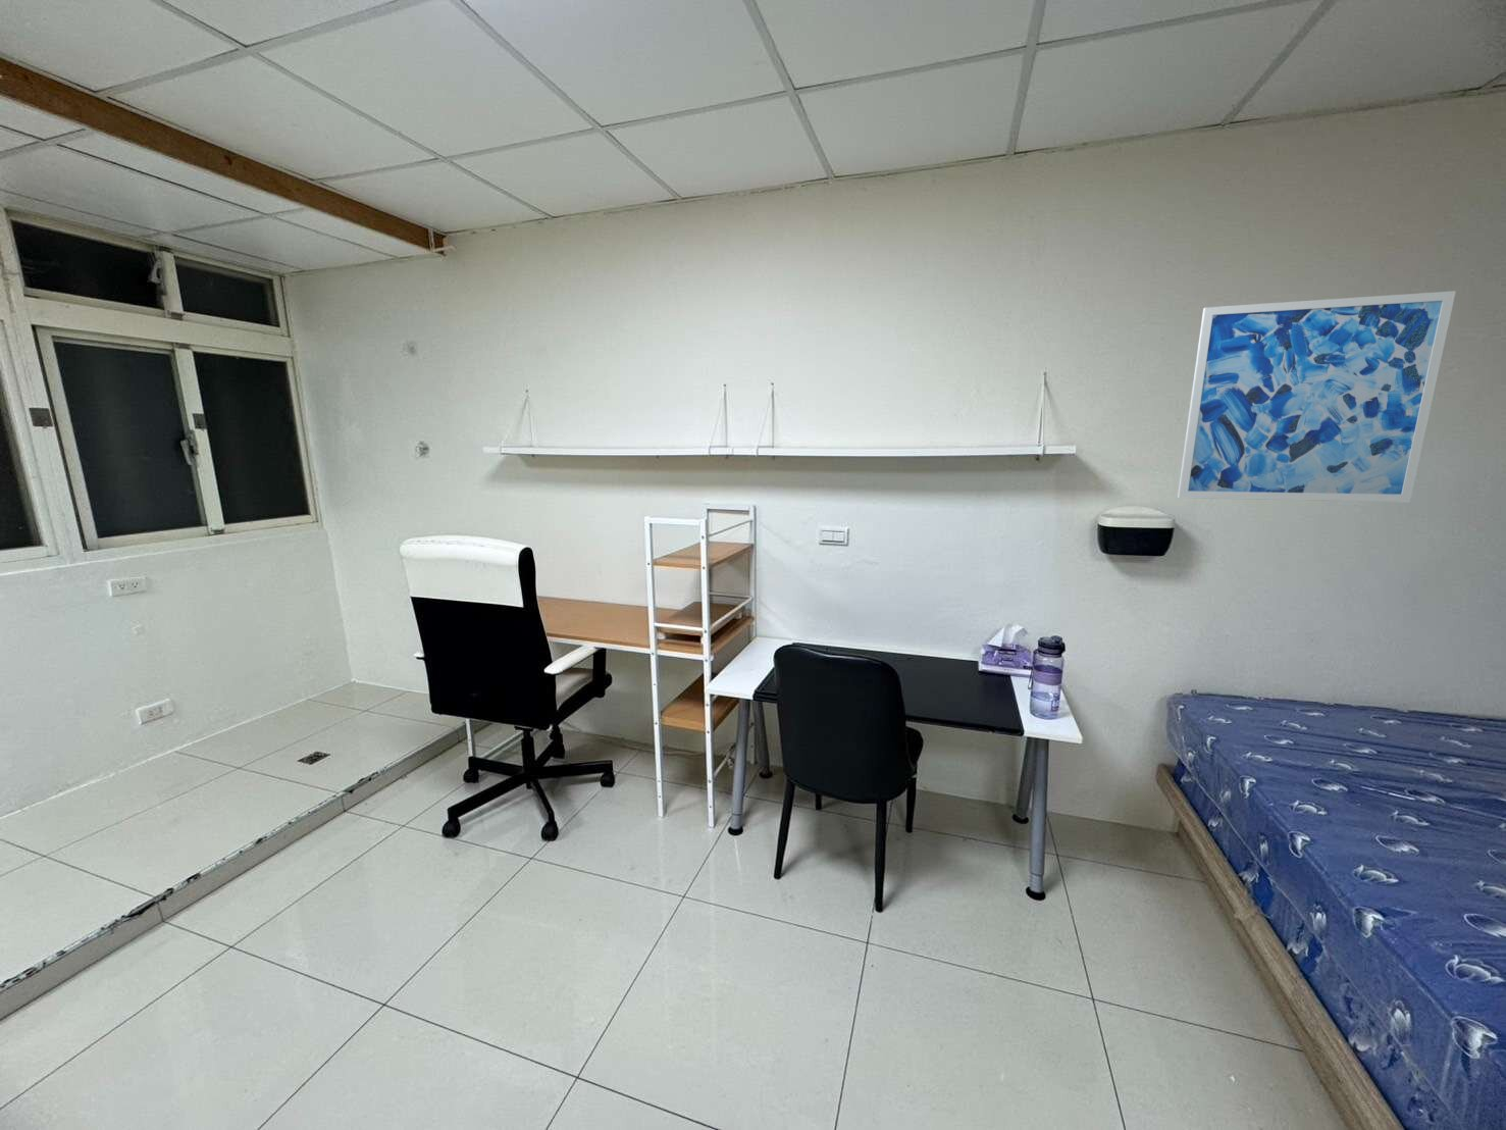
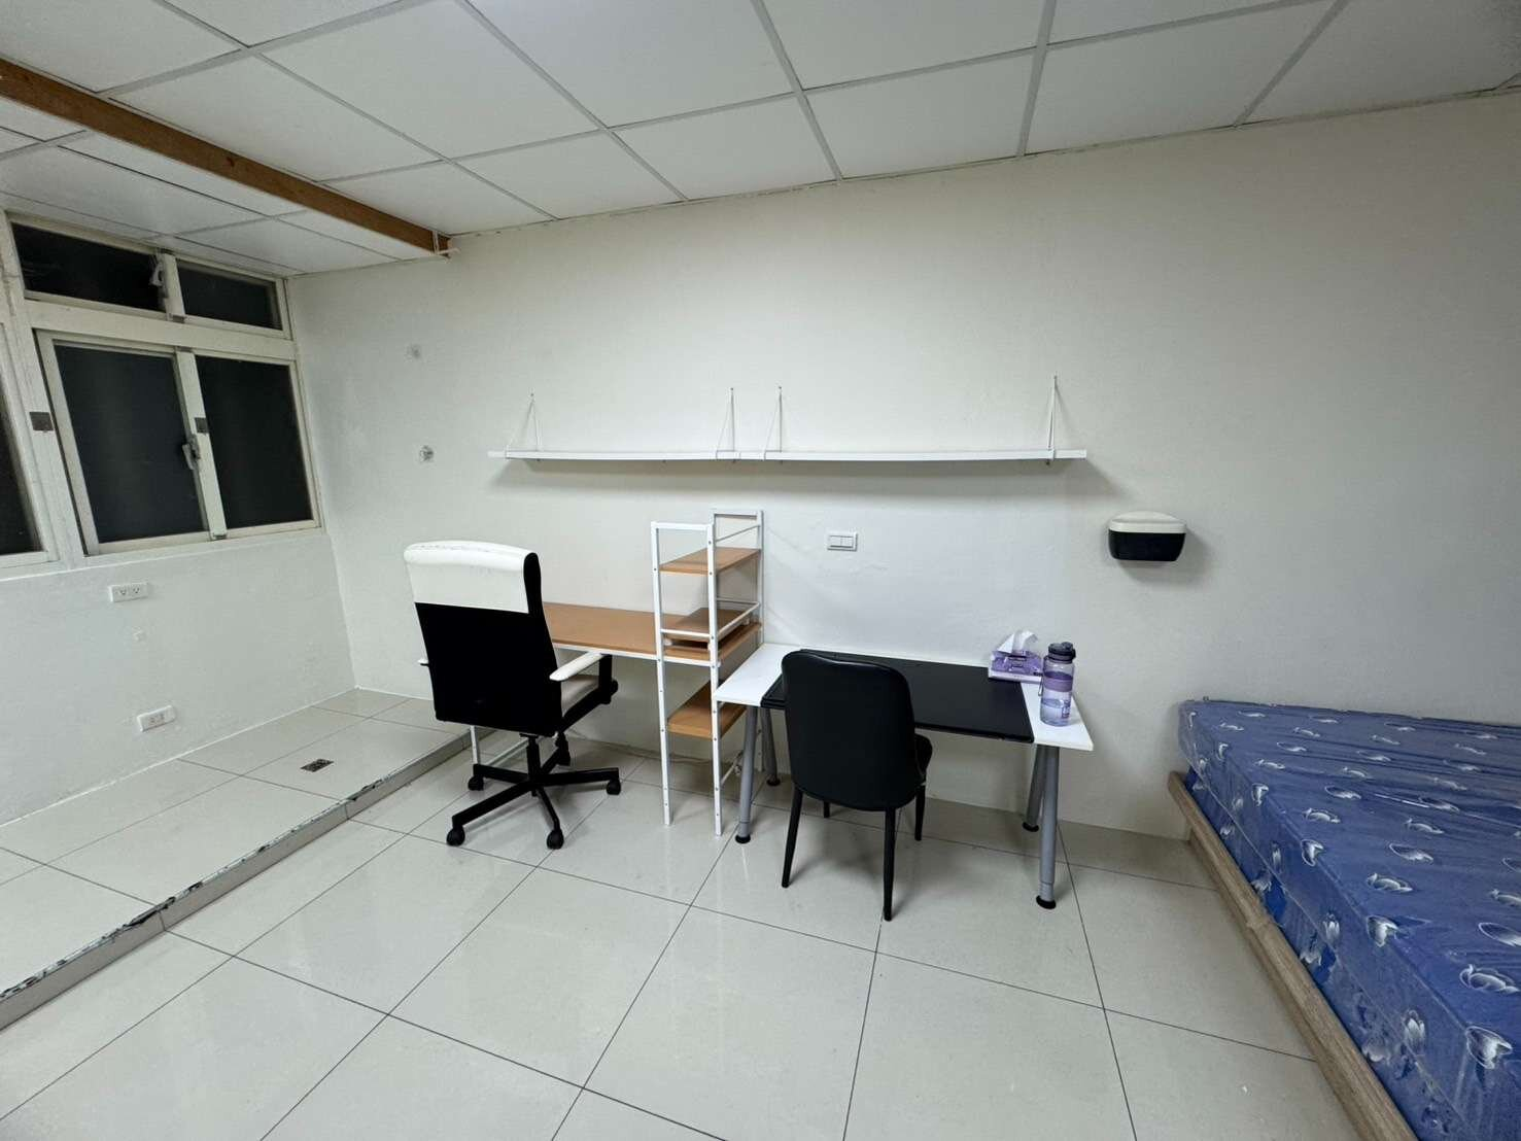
- wall art (1304, 402)
